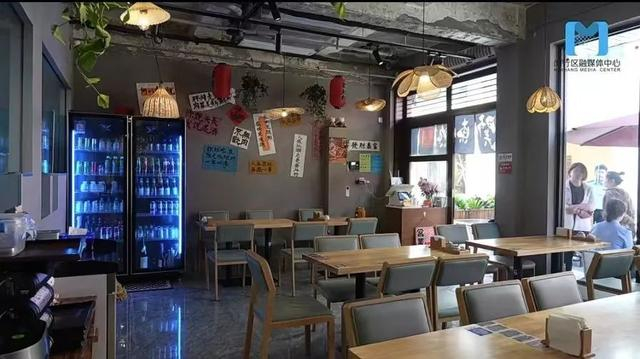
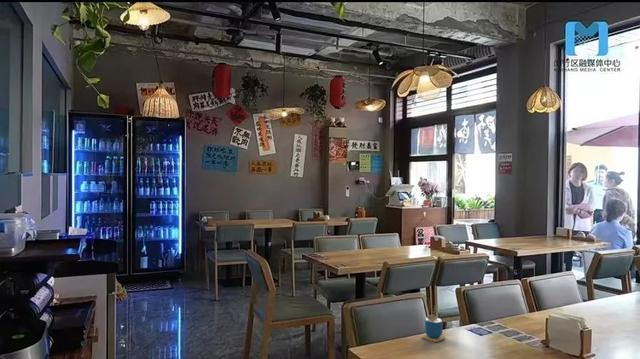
+ cup (433, 322)
